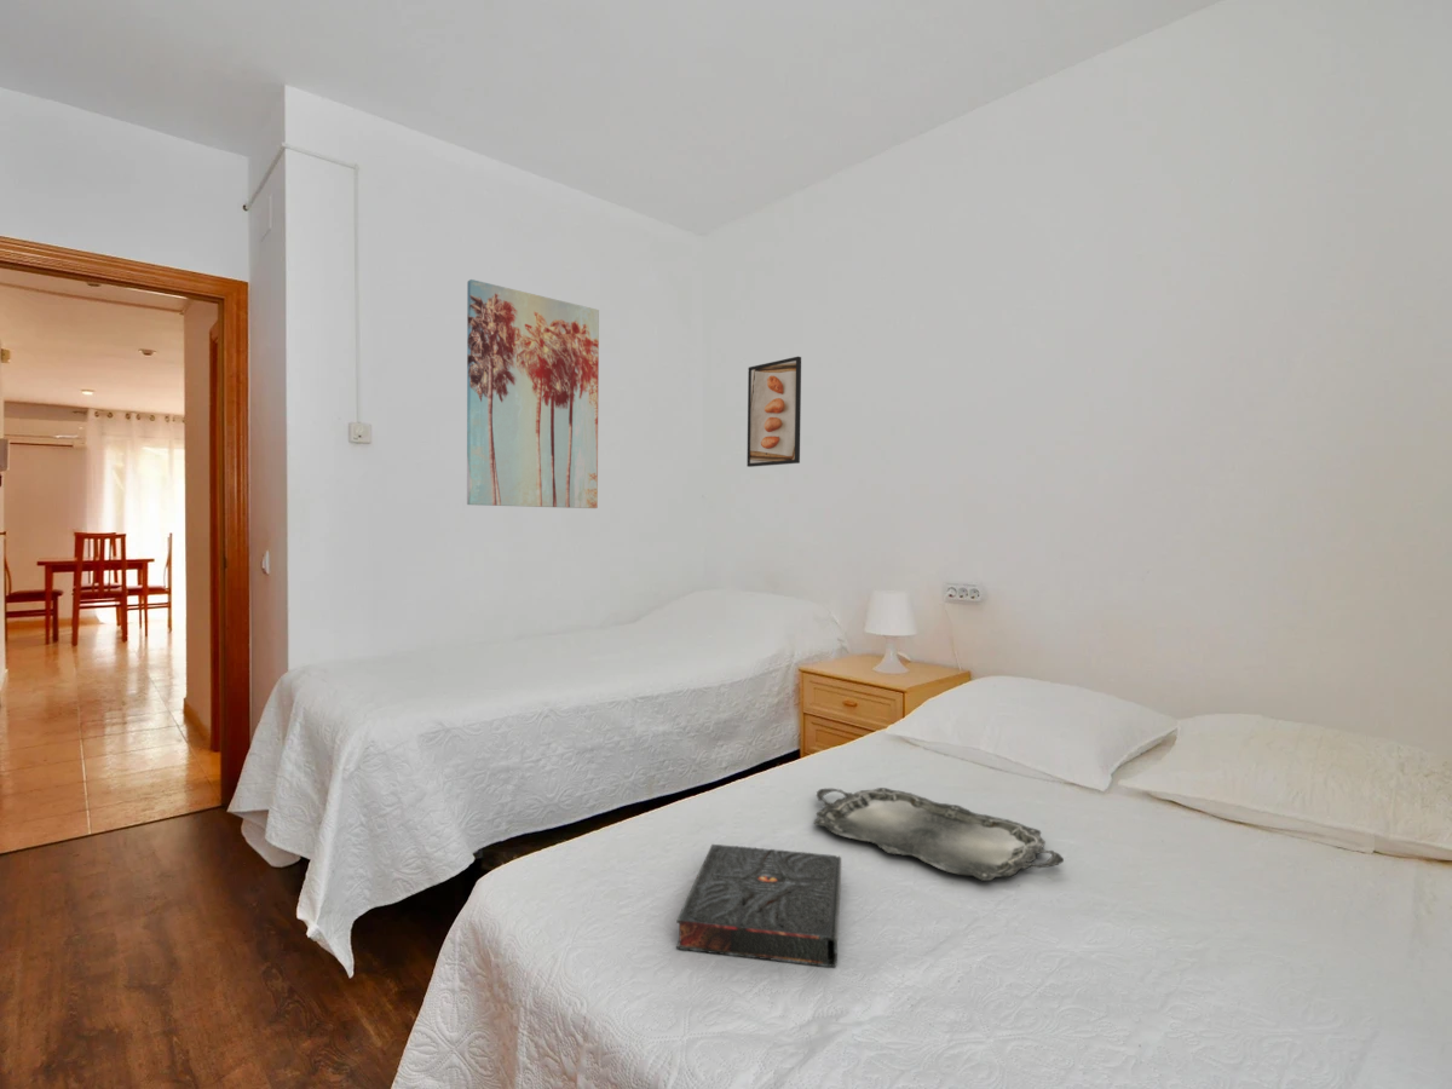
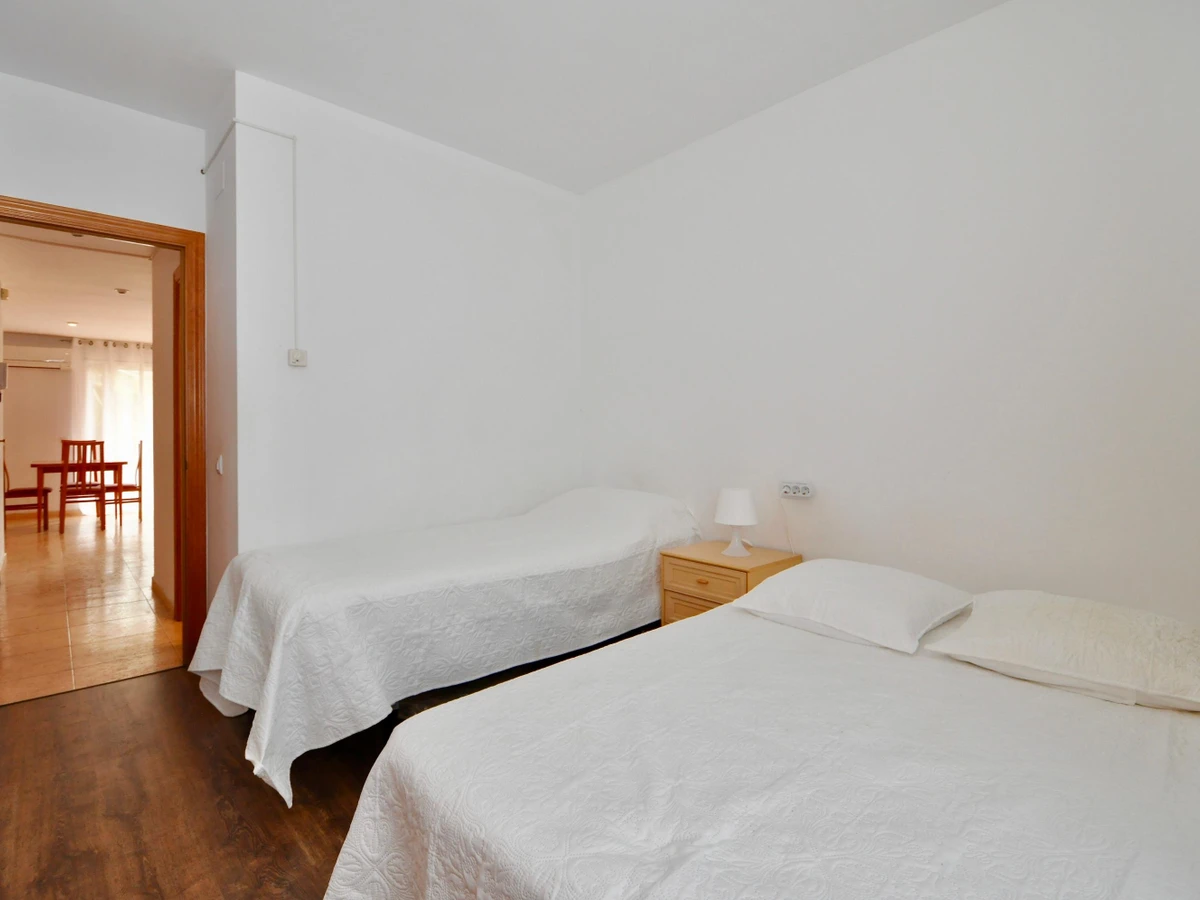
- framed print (773, 413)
- wall art (536, 402)
- book (766, 897)
- serving tray (926, 828)
